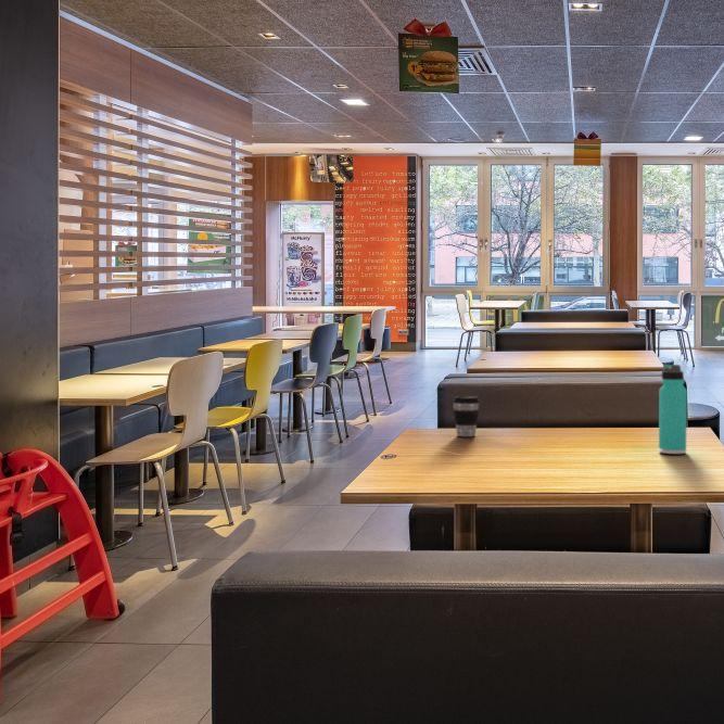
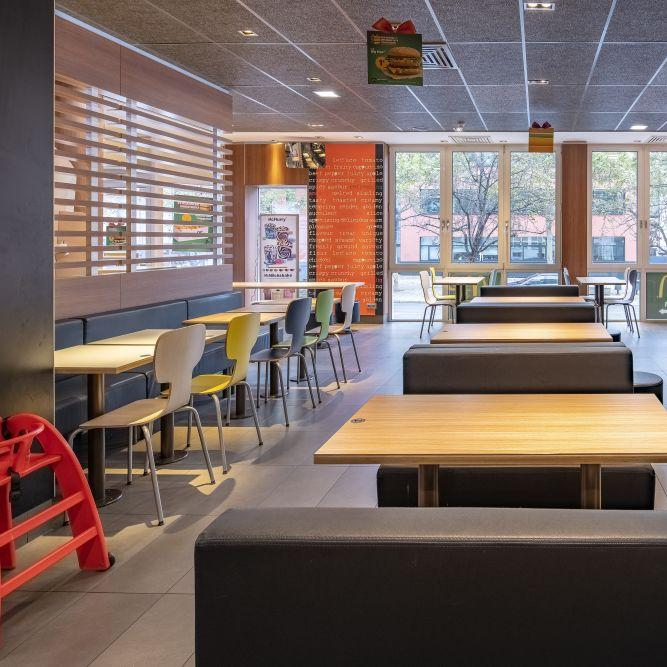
- coffee cup (466, 416)
- thermos bottle (672, 408)
